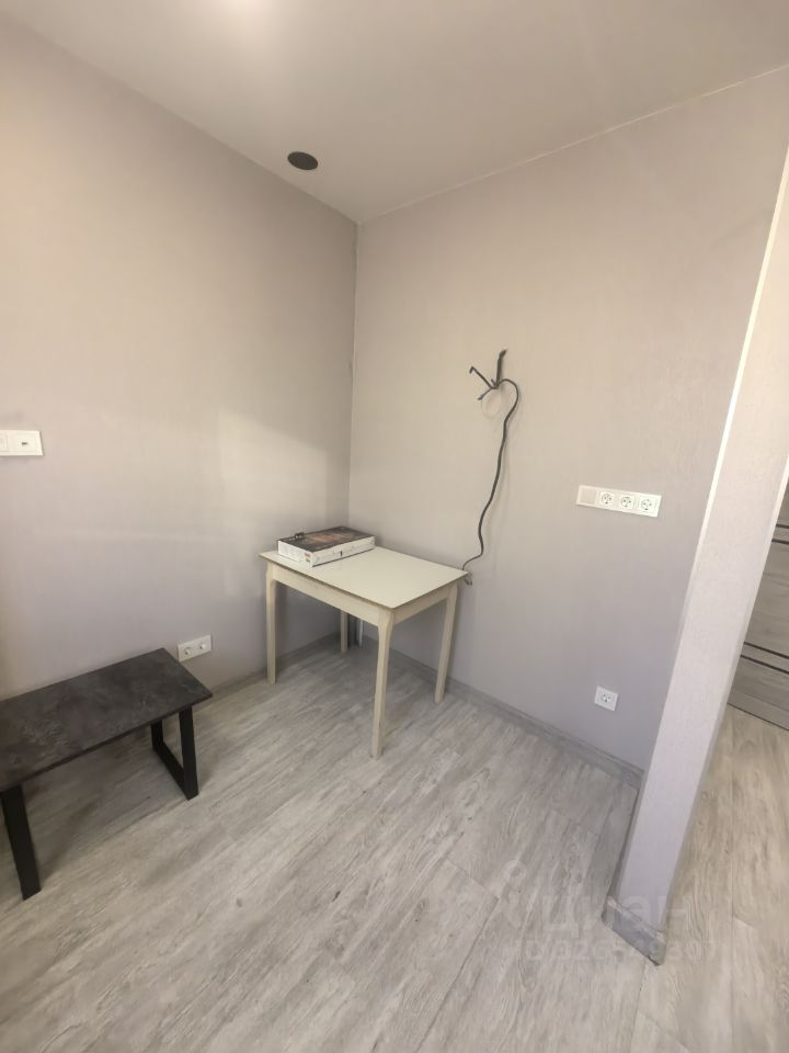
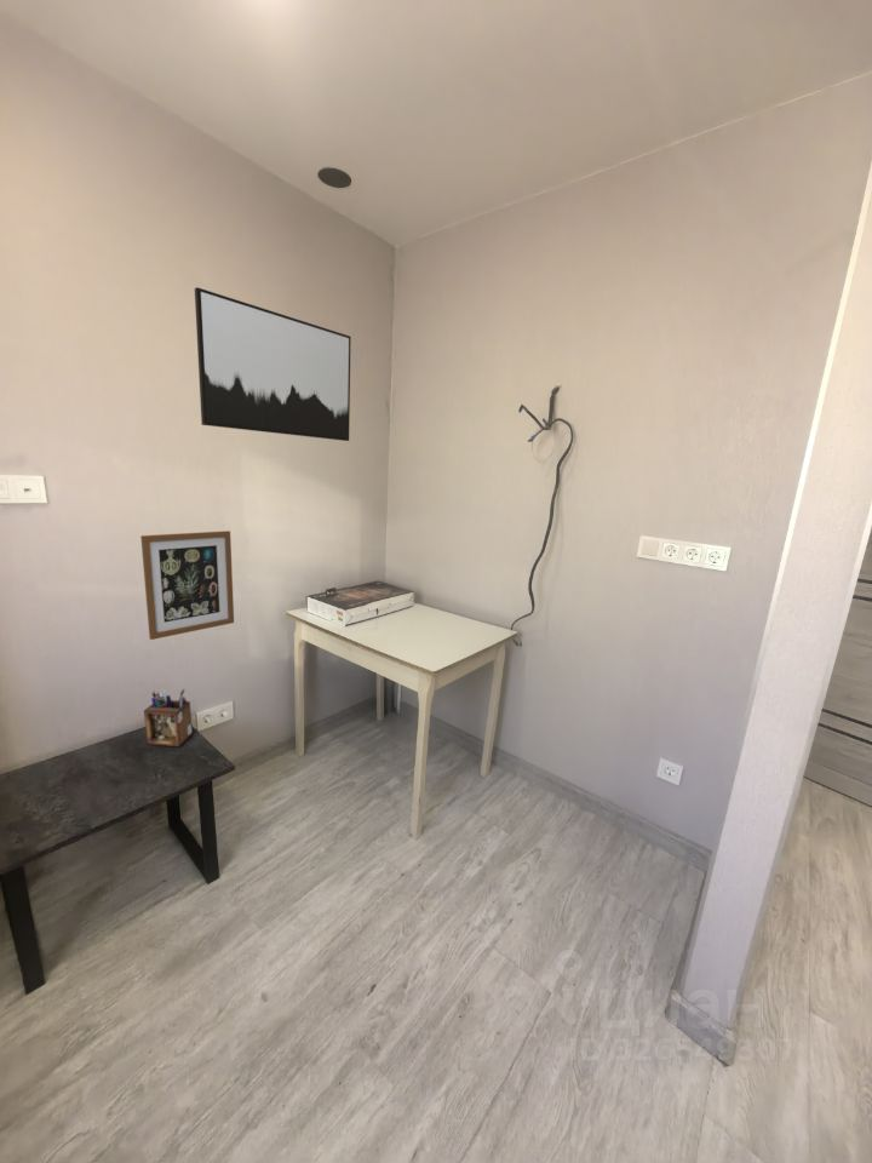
+ wall art (283, 376)
+ desk organizer (167, 716)
+ wall art (191, 583)
